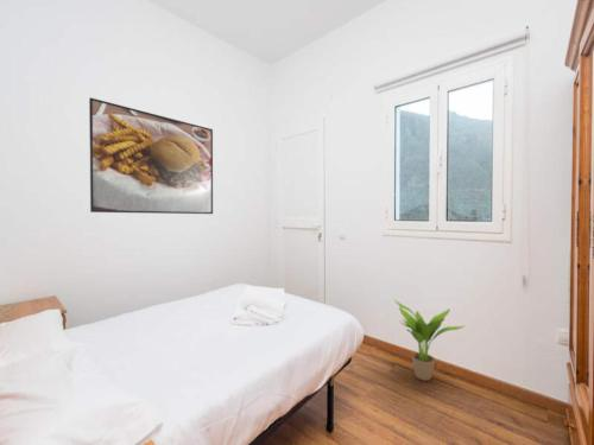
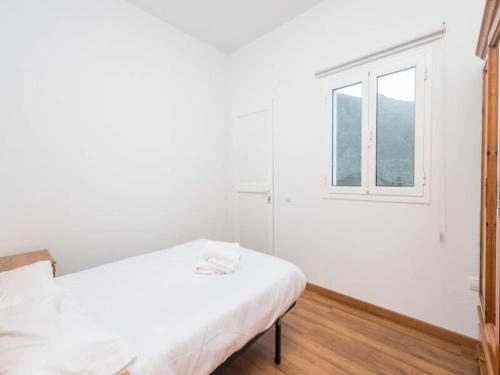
- potted plant (423, 341)
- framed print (160, 164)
